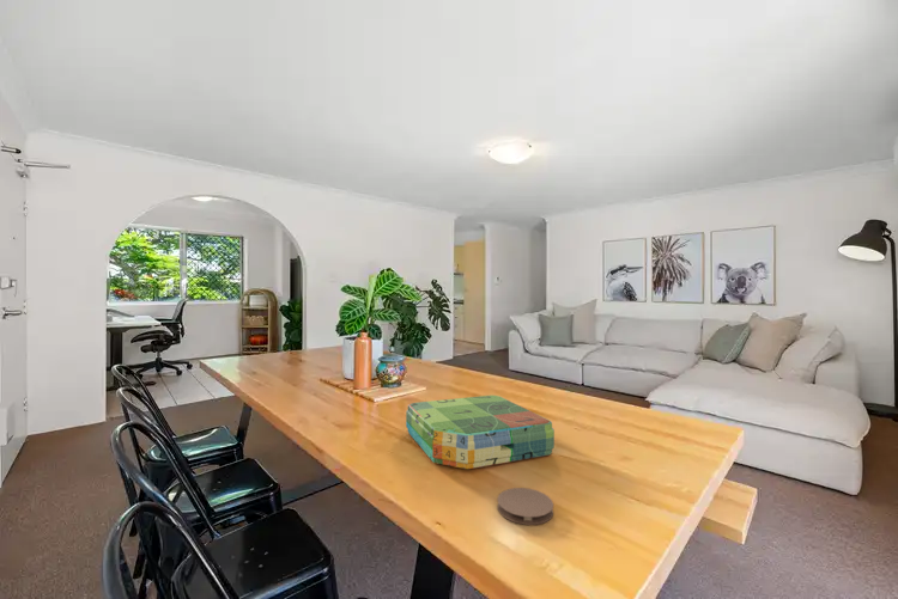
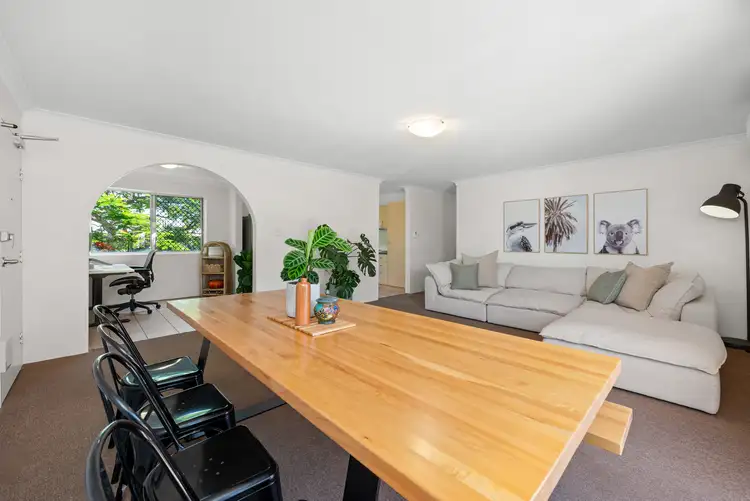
- board game (474, 426)
- coaster (524, 505)
